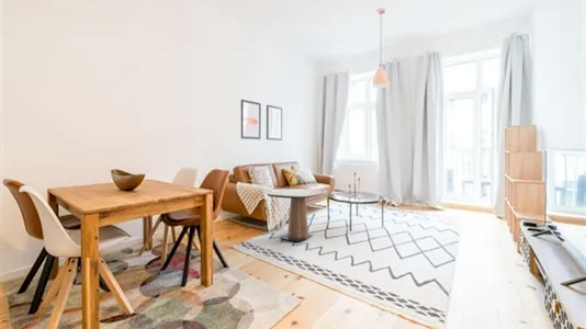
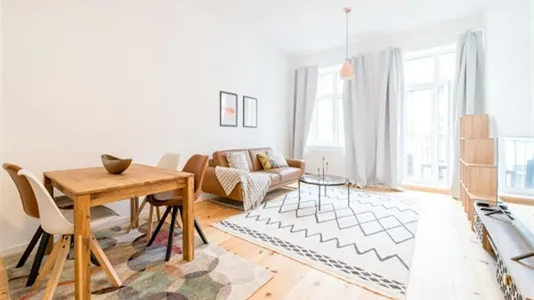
- side table (297, 213)
